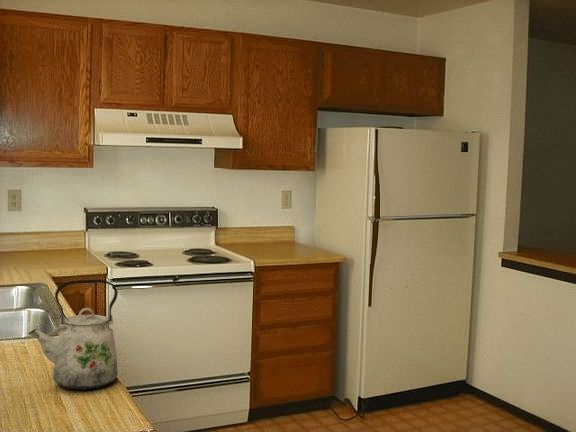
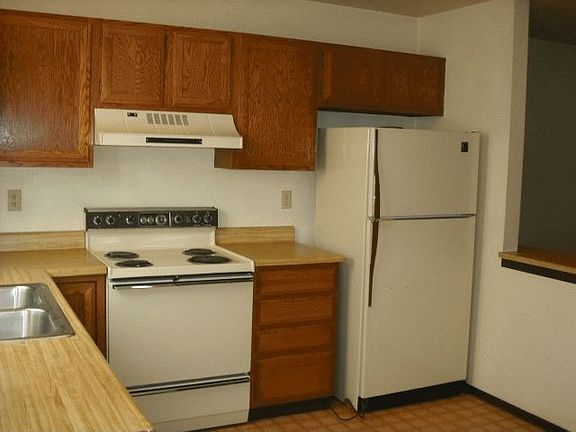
- kettle (74, 333)
